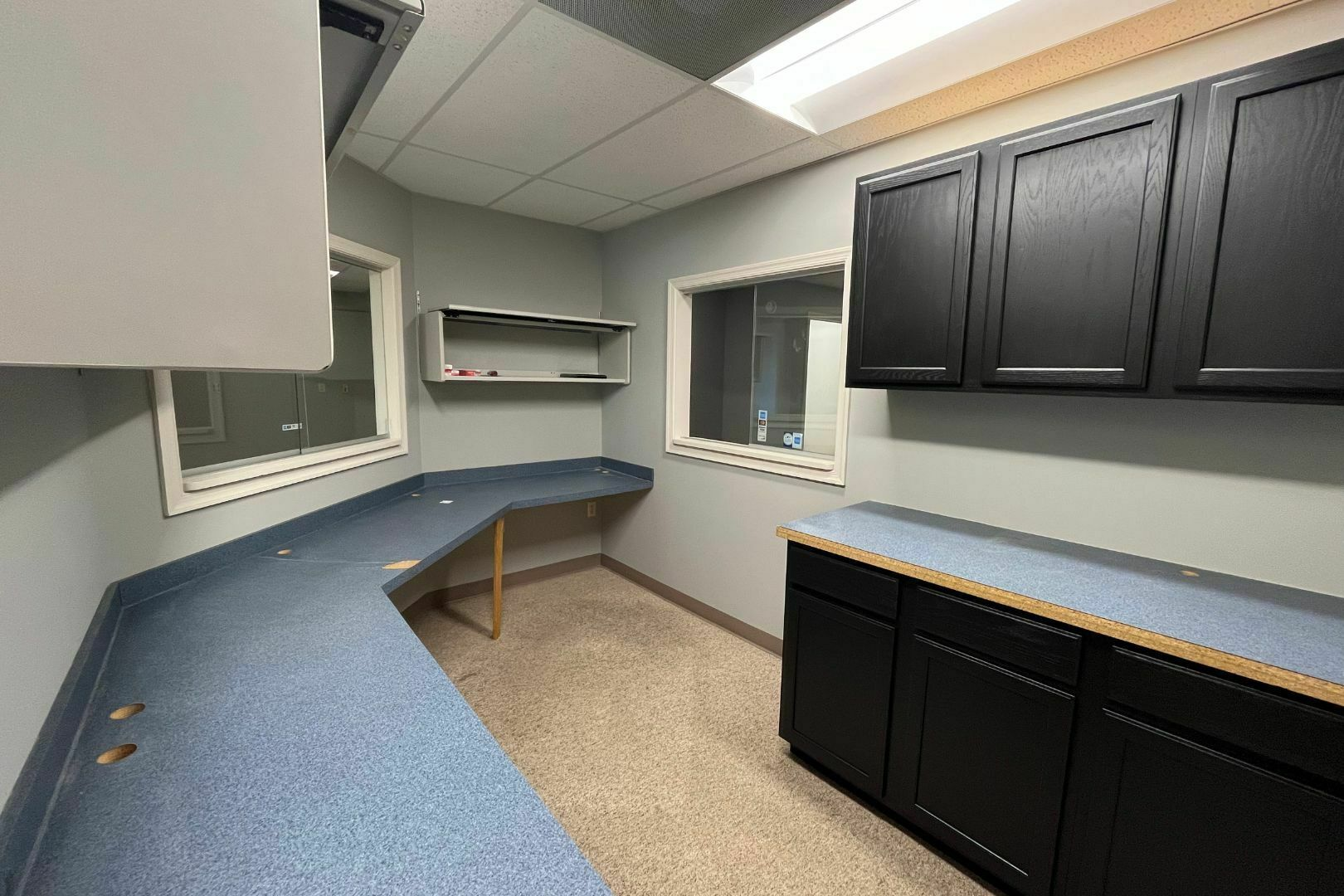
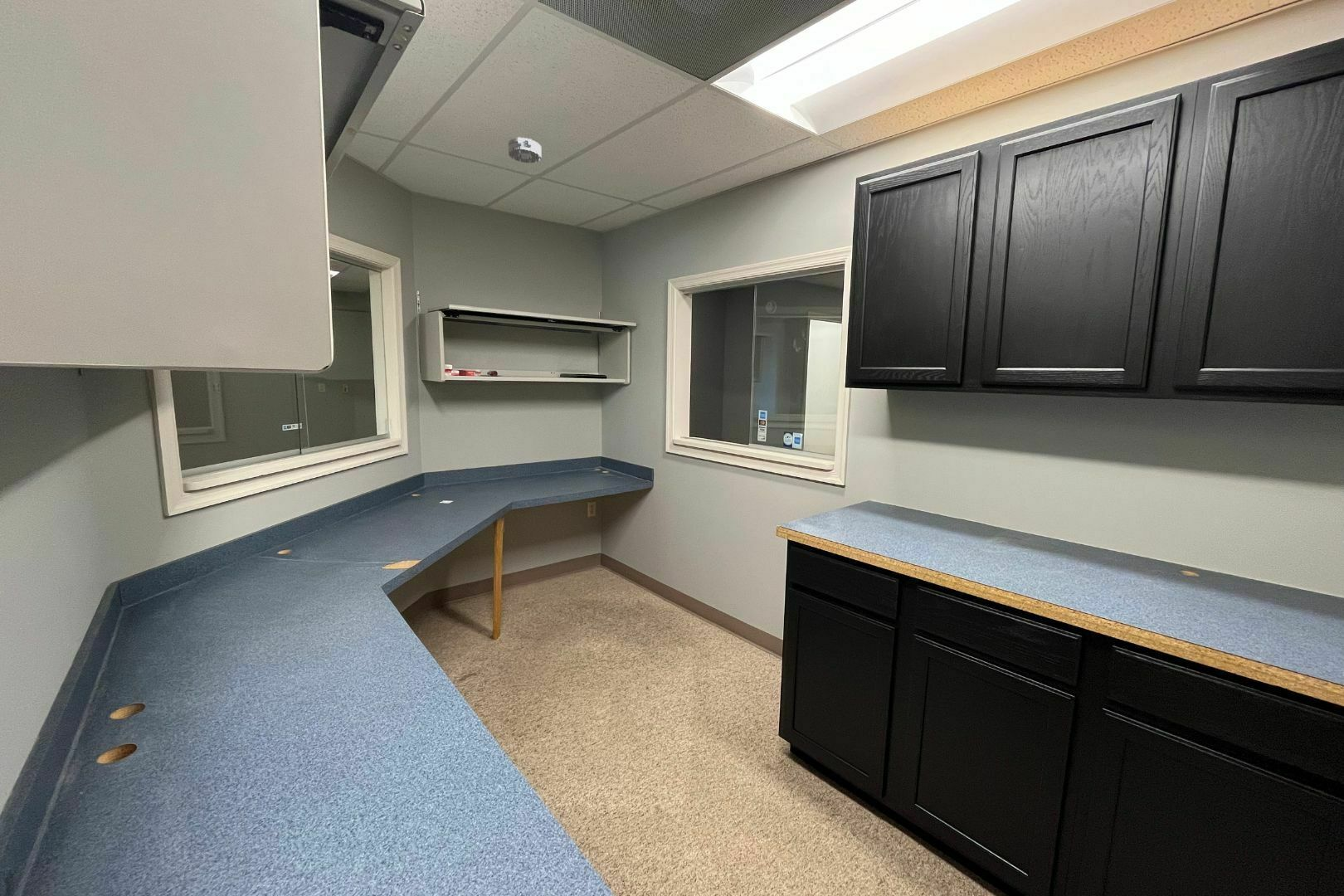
+ smoke detector (524, 149)
